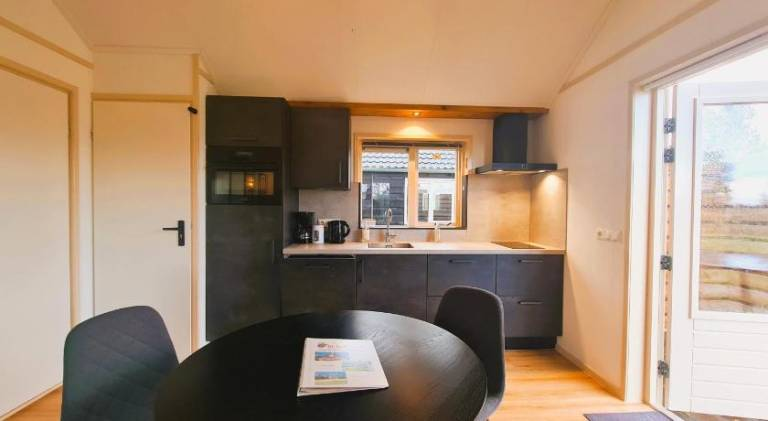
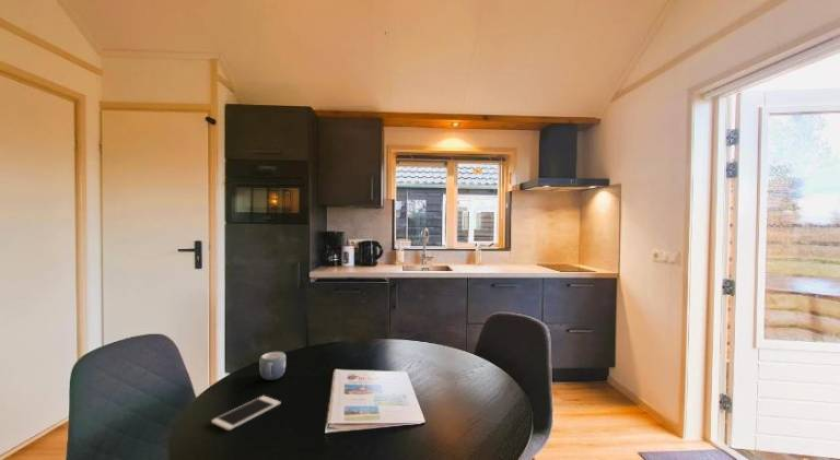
+ cell phone (247, 411)
+ mug (271, 368)
